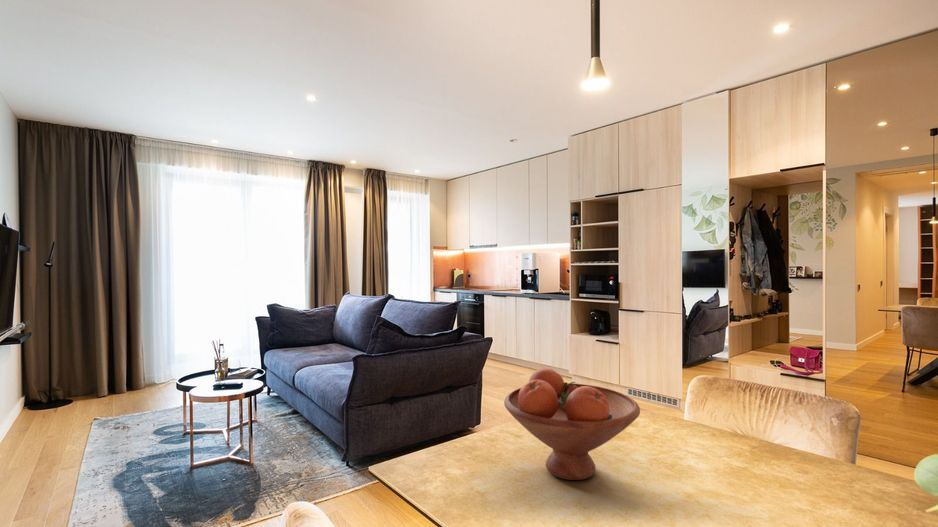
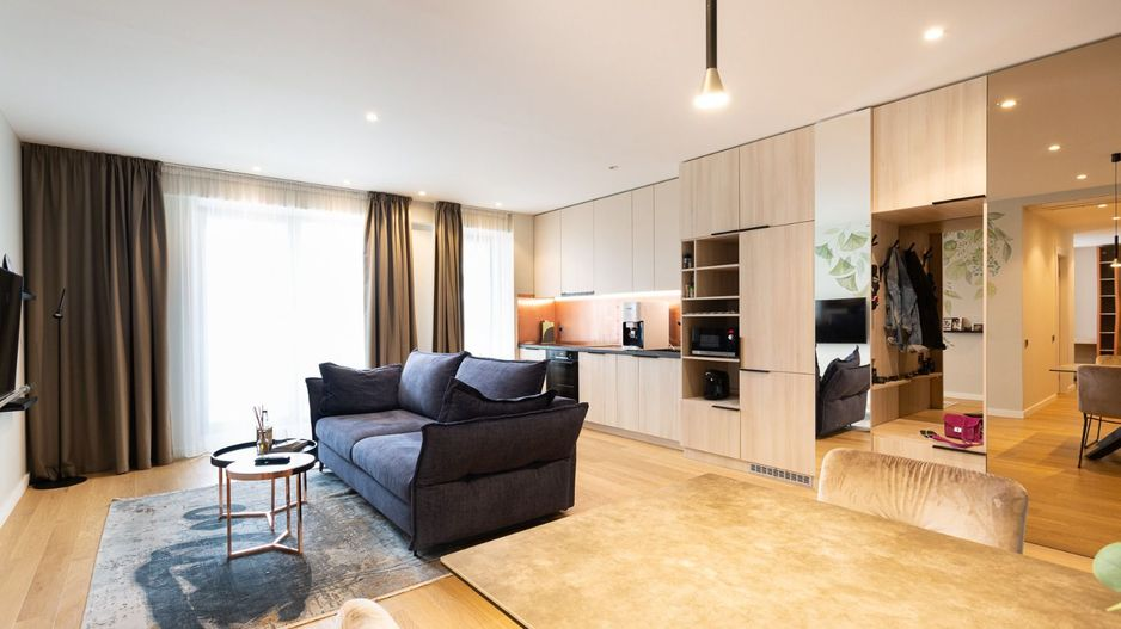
- fruit bowl (570, 421)
